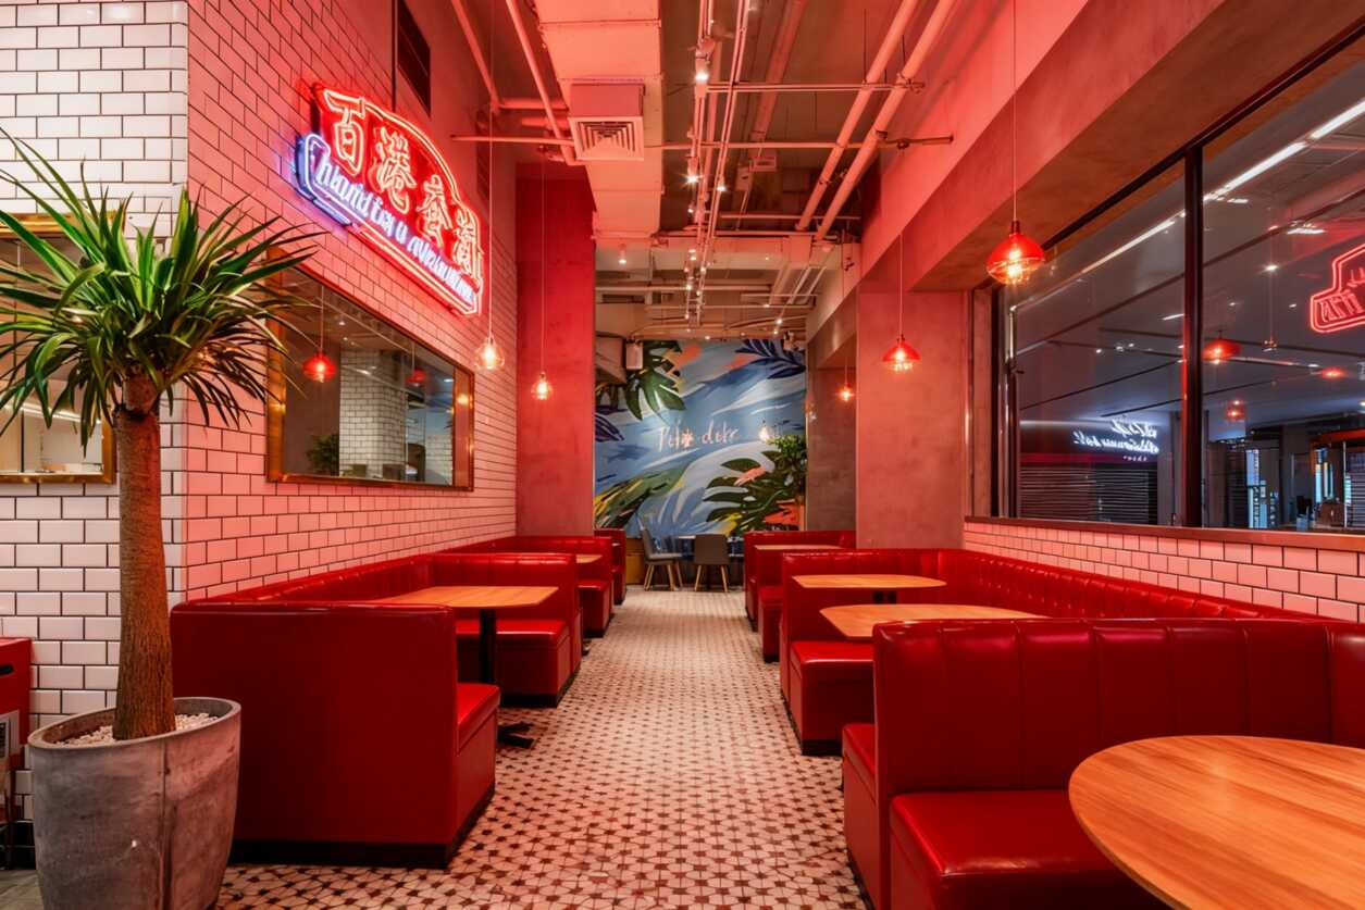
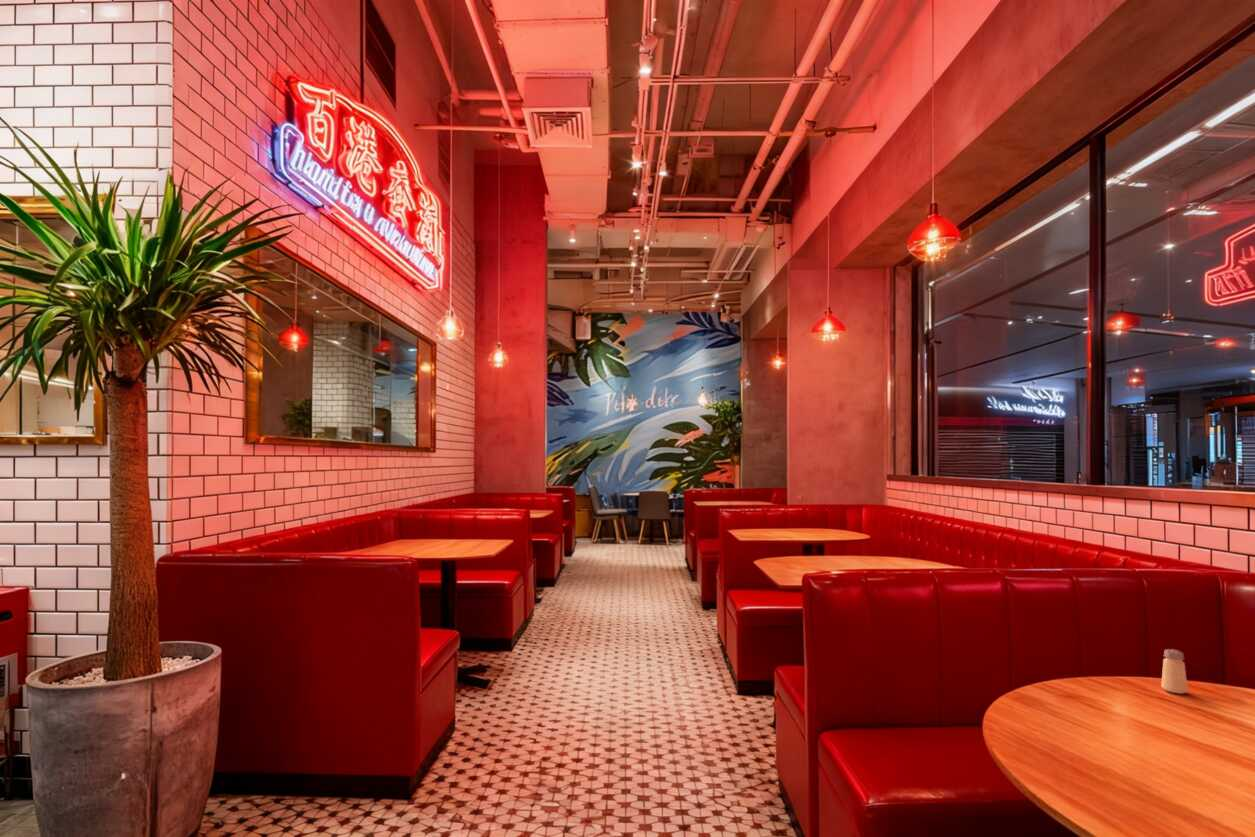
+ saltshaker (1174, 670)
